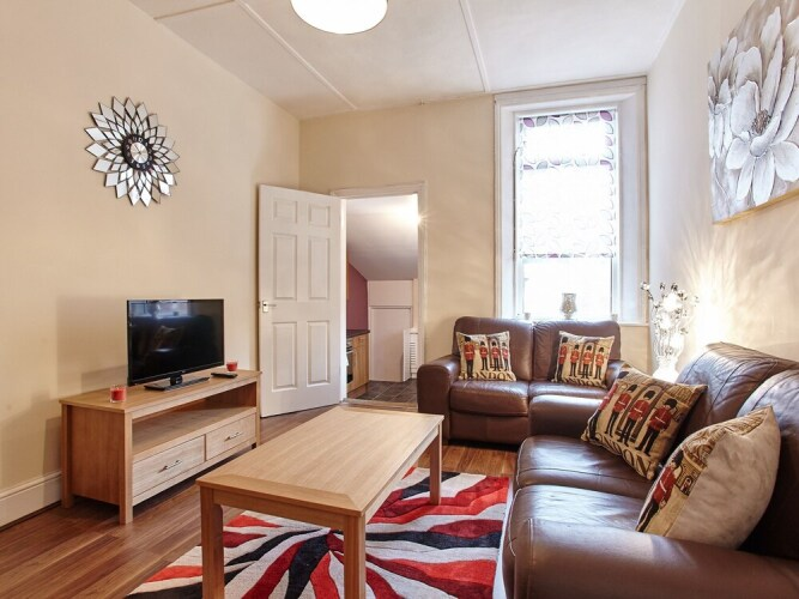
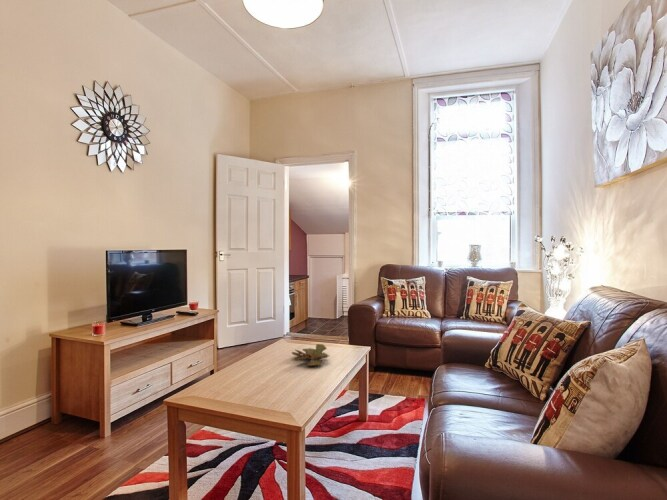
+ succulent plant (311, 354)
